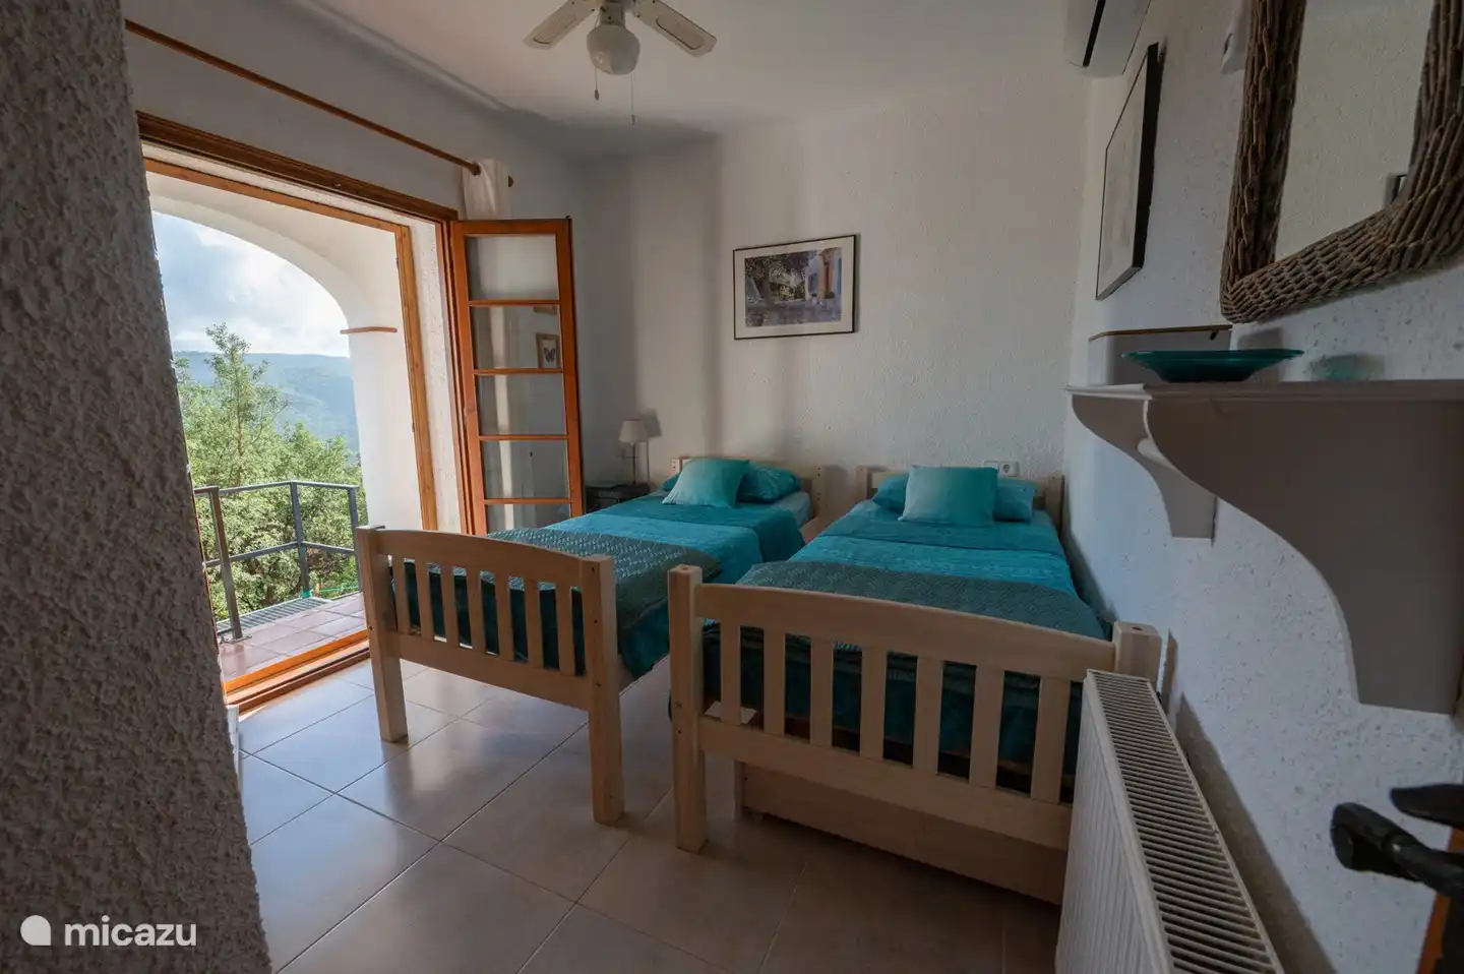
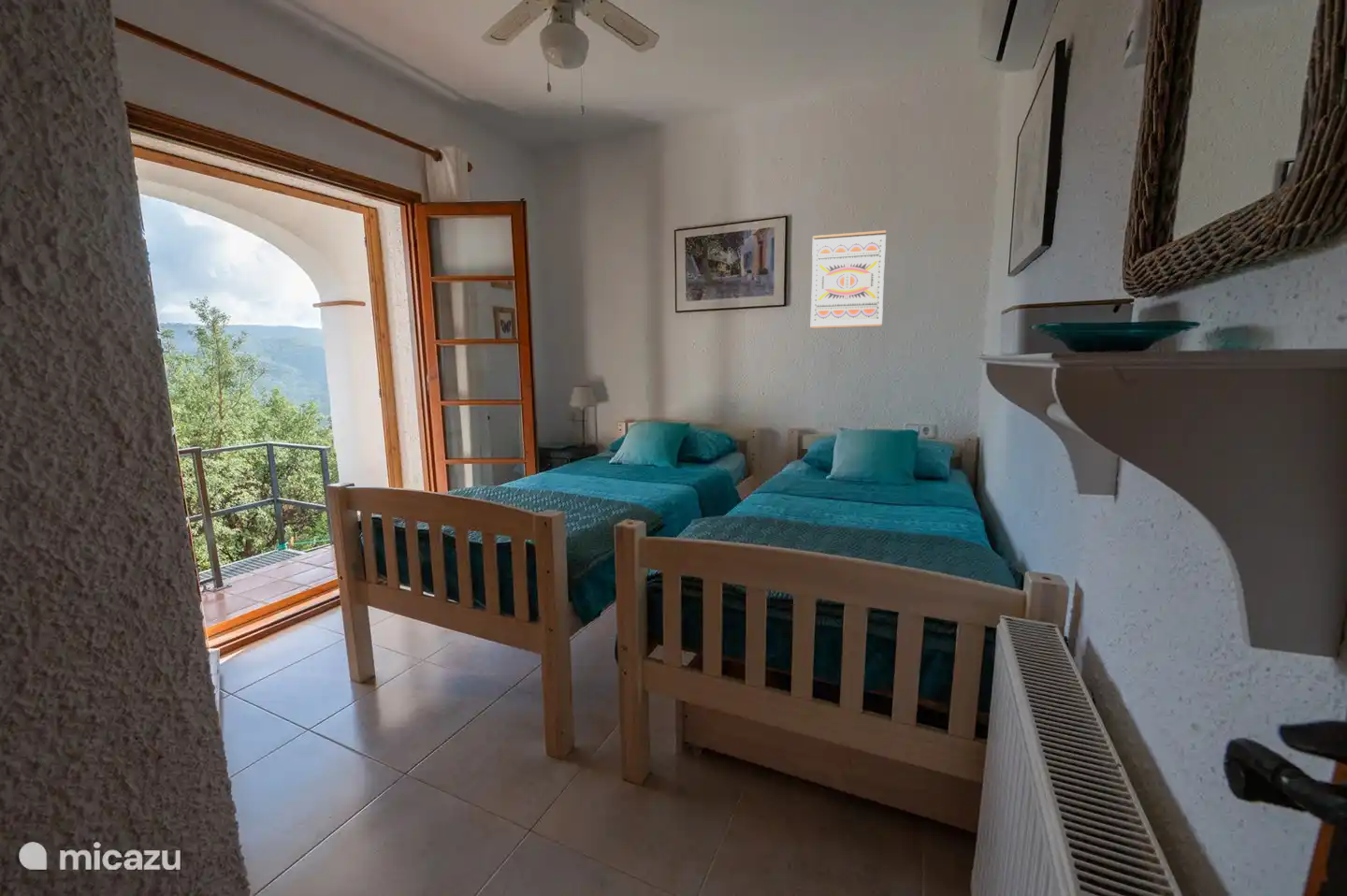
+ wall art (847, 281)
